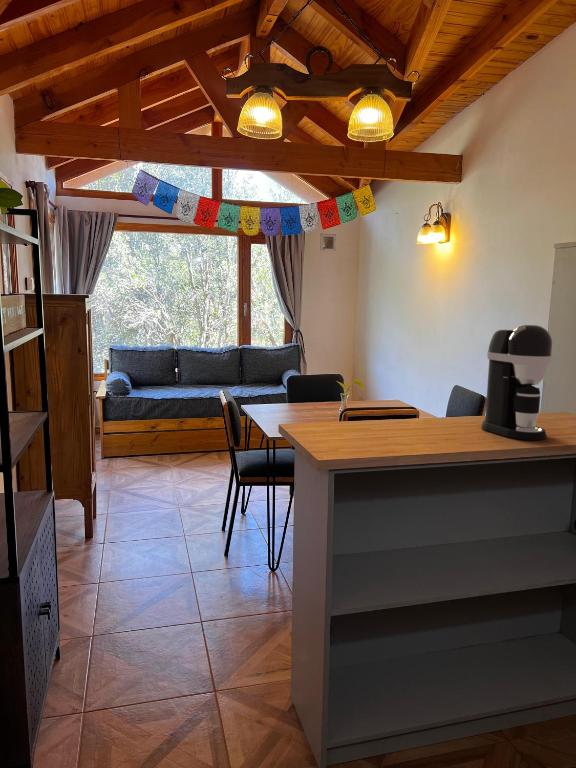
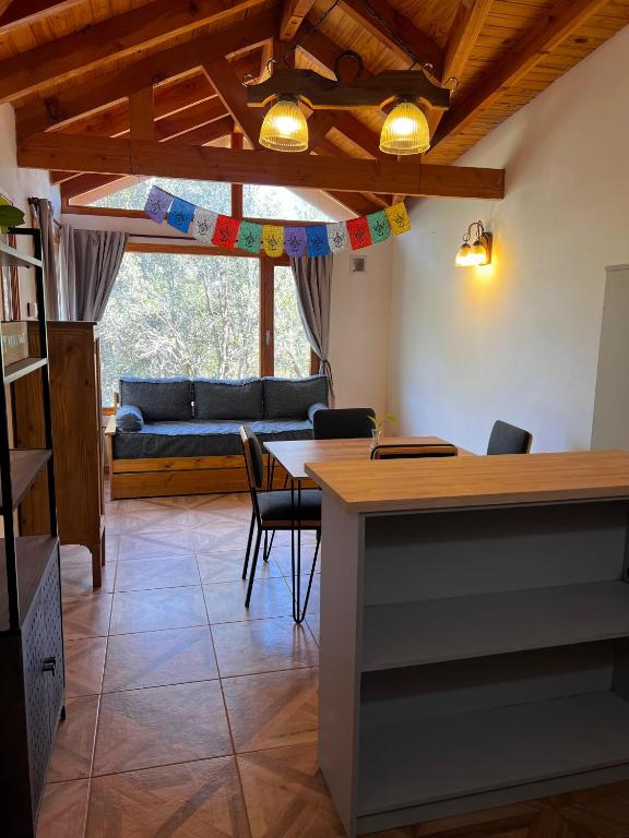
- coffee maker (516, 379)
